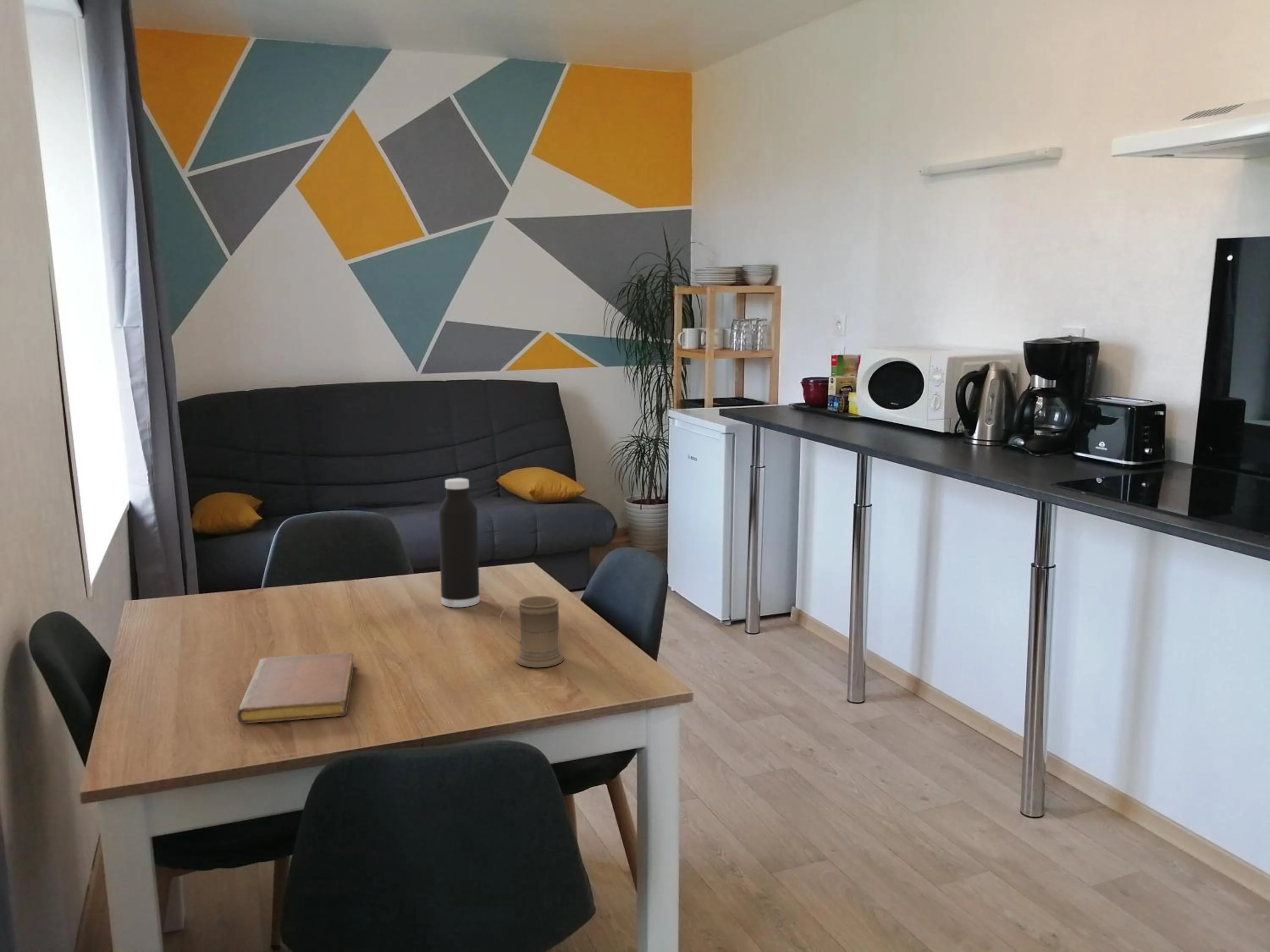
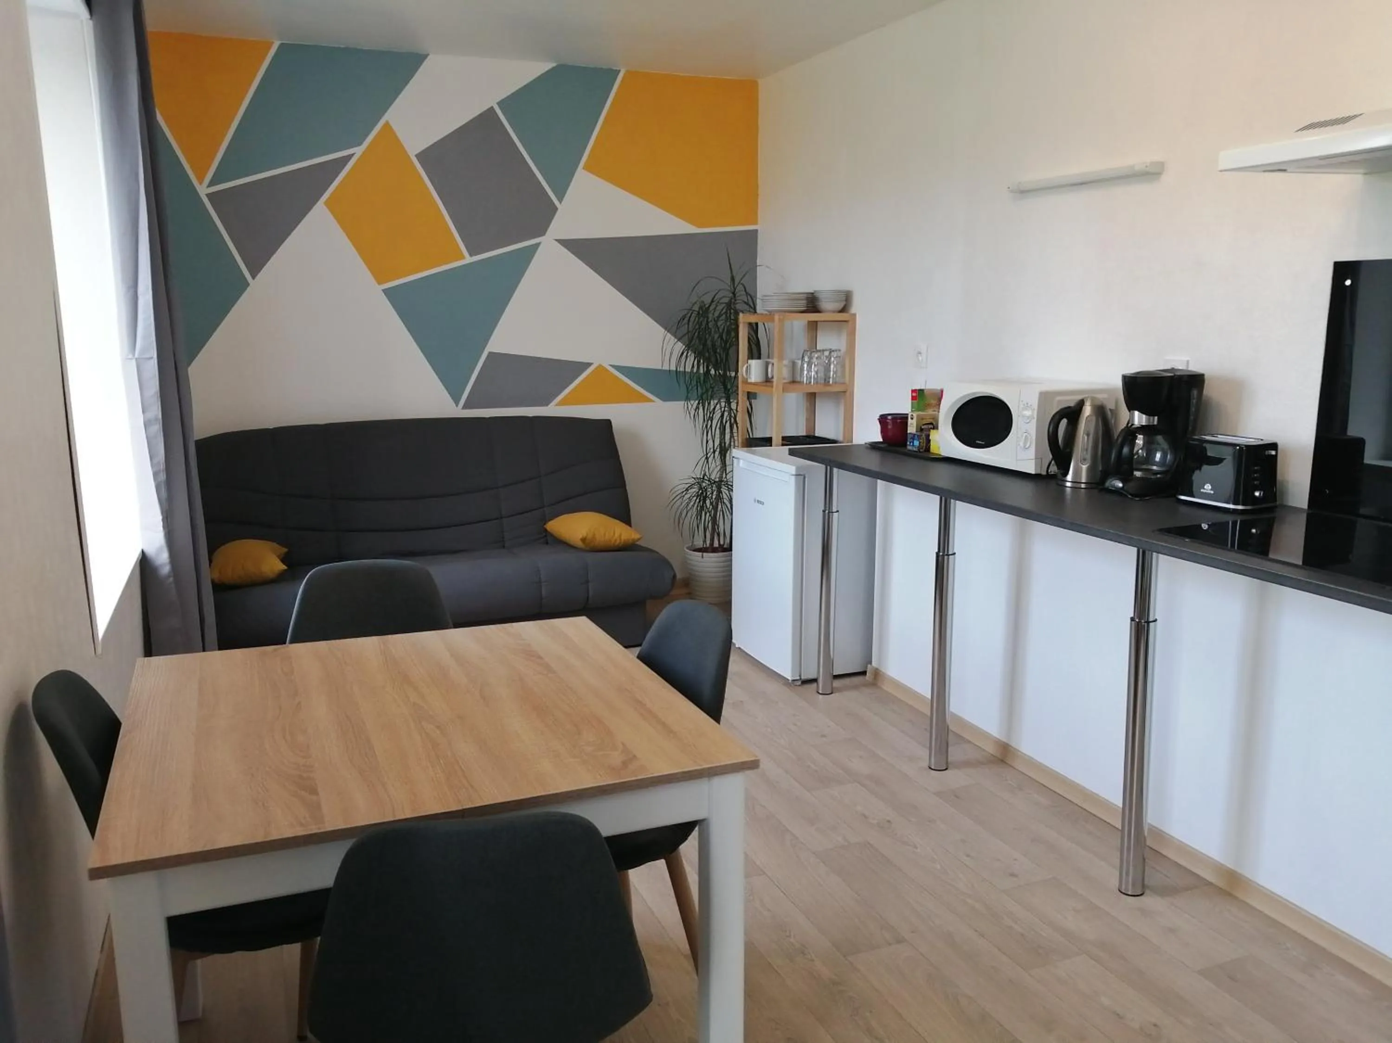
- notebook (300, 685)
- water bottle (459, 542)
- mug (532, 631)
